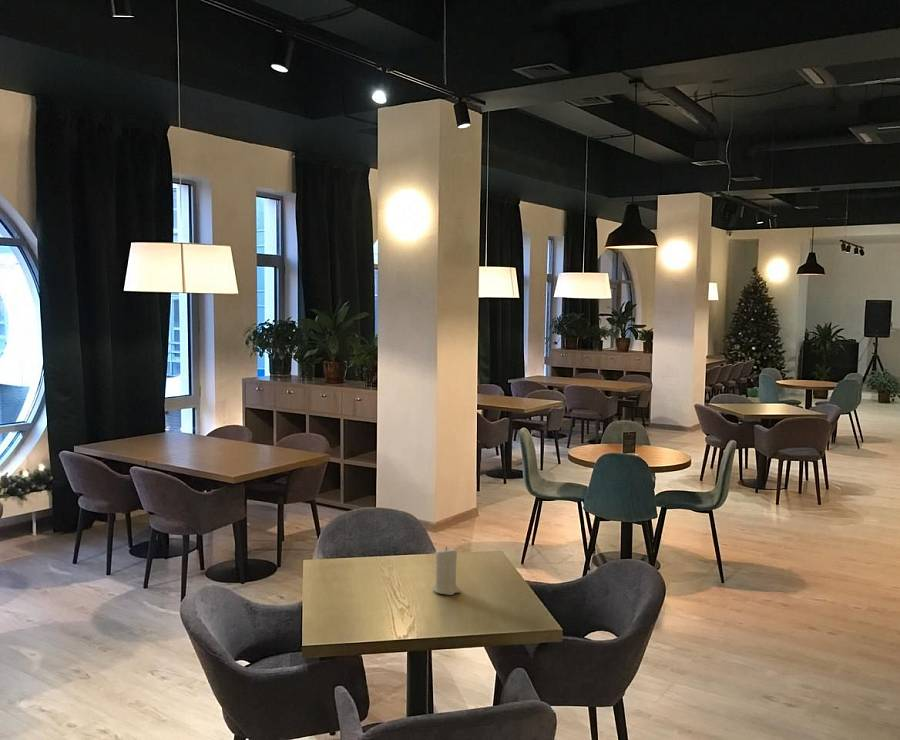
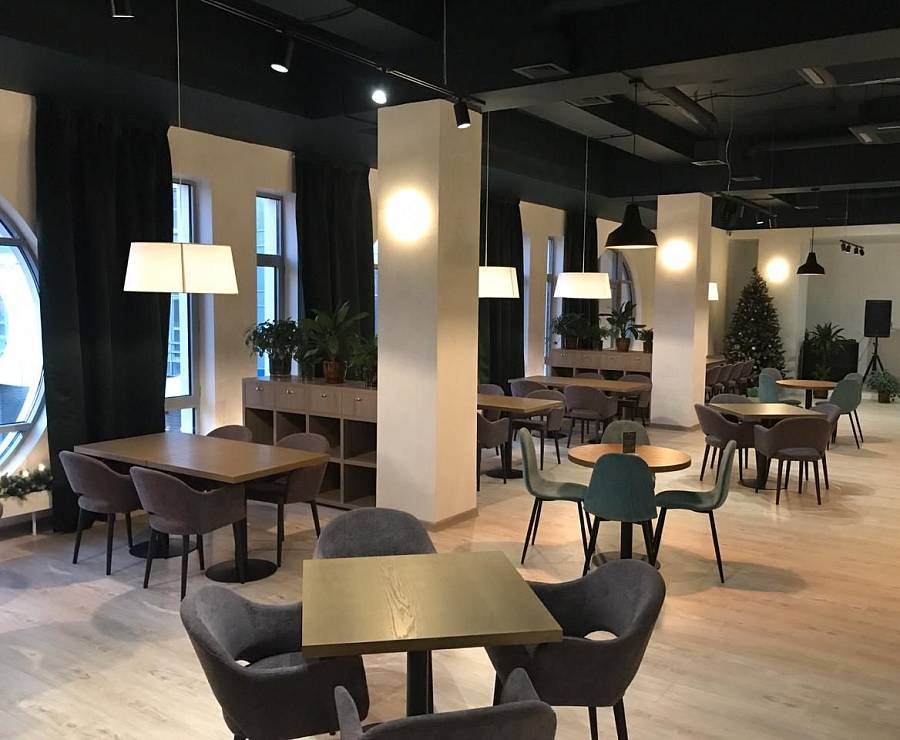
- candle (446, 568)
